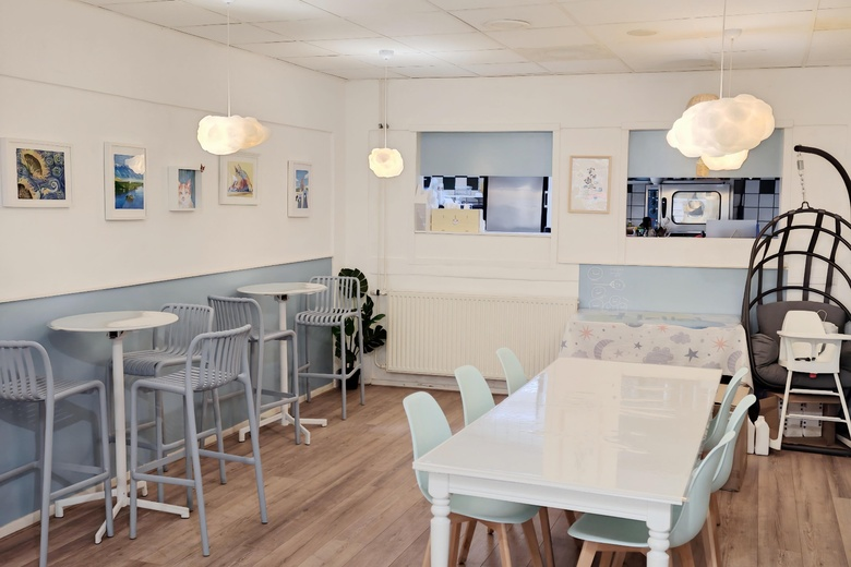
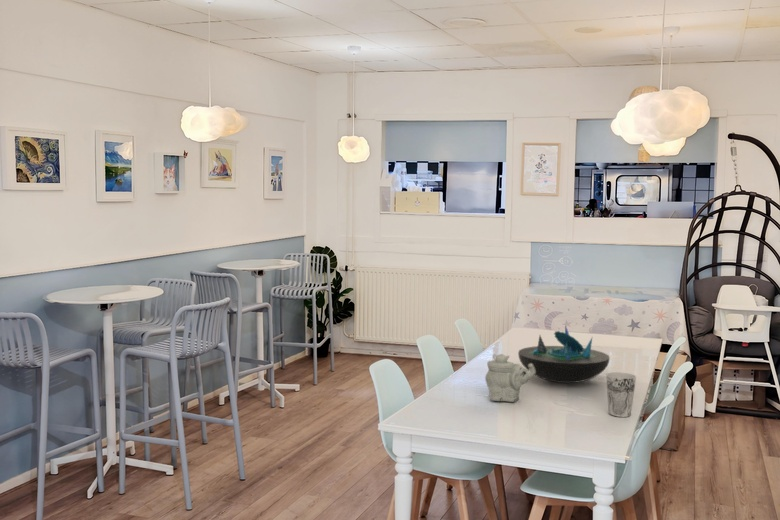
+ cup (620, 394)
+ decorative bowl (563, 354)
+ teapot (510, 377)
